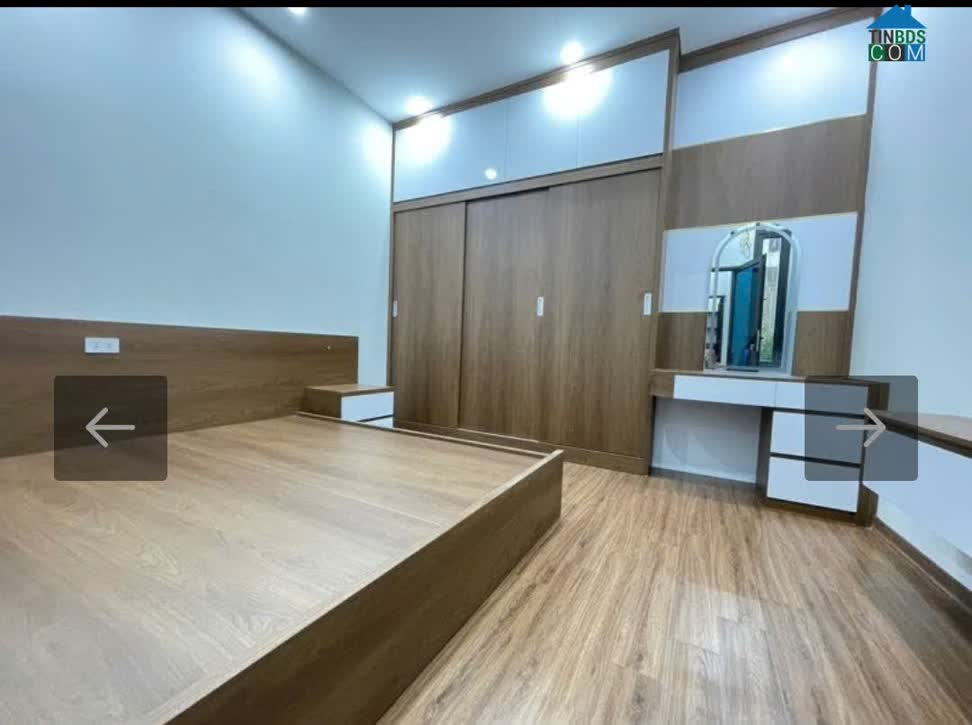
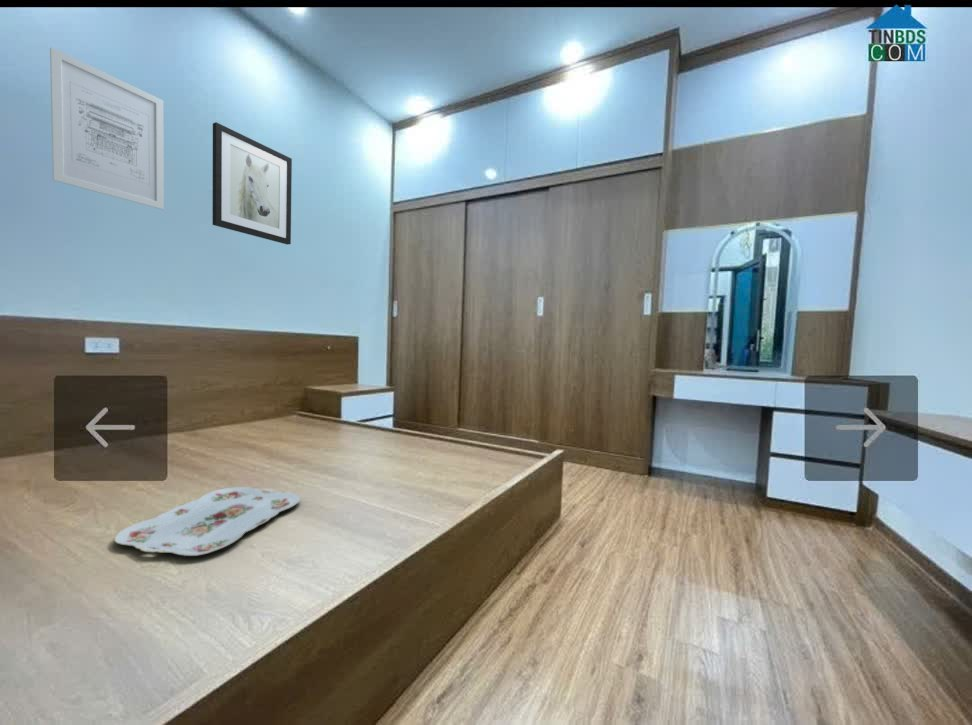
+ wall art (112, 136)
+ serving tray (219, 516)
+ wall art (255, 189)
